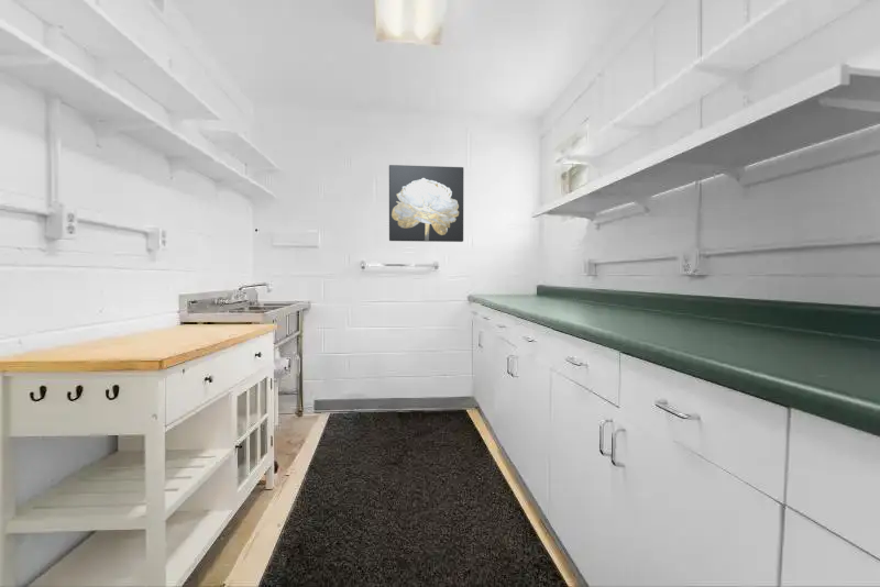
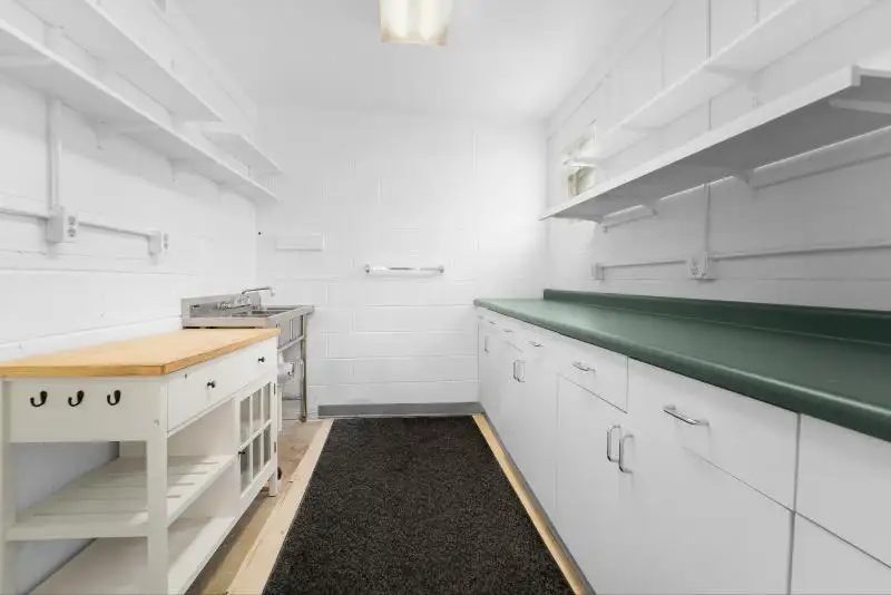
- wall art (426, 203)
